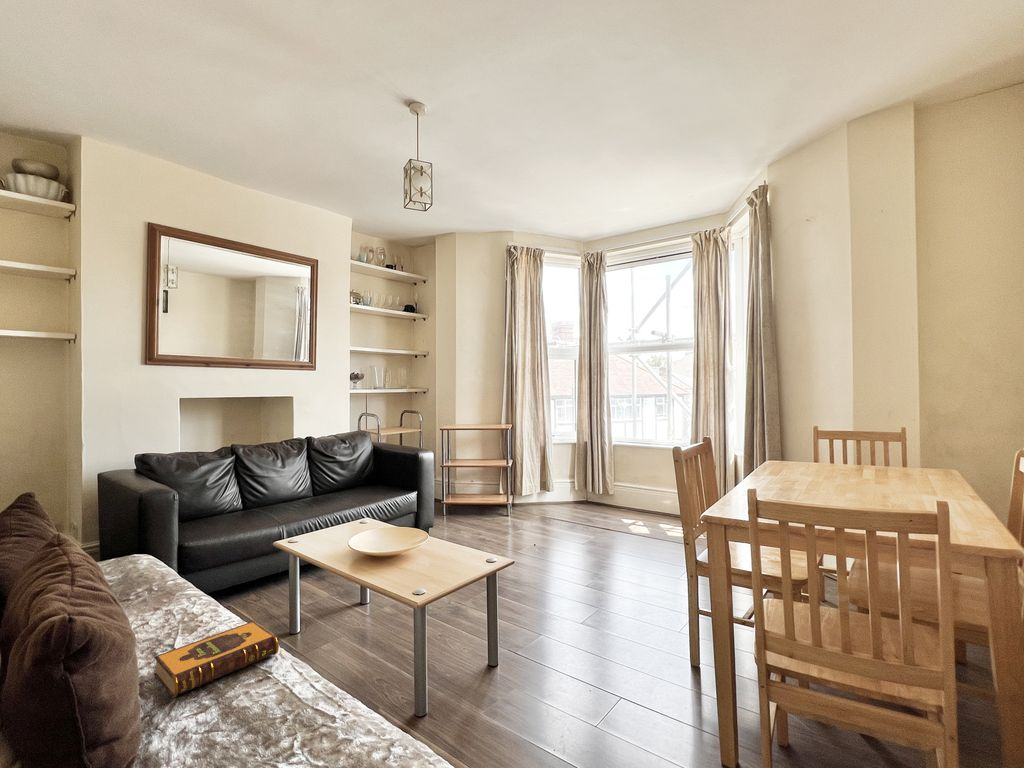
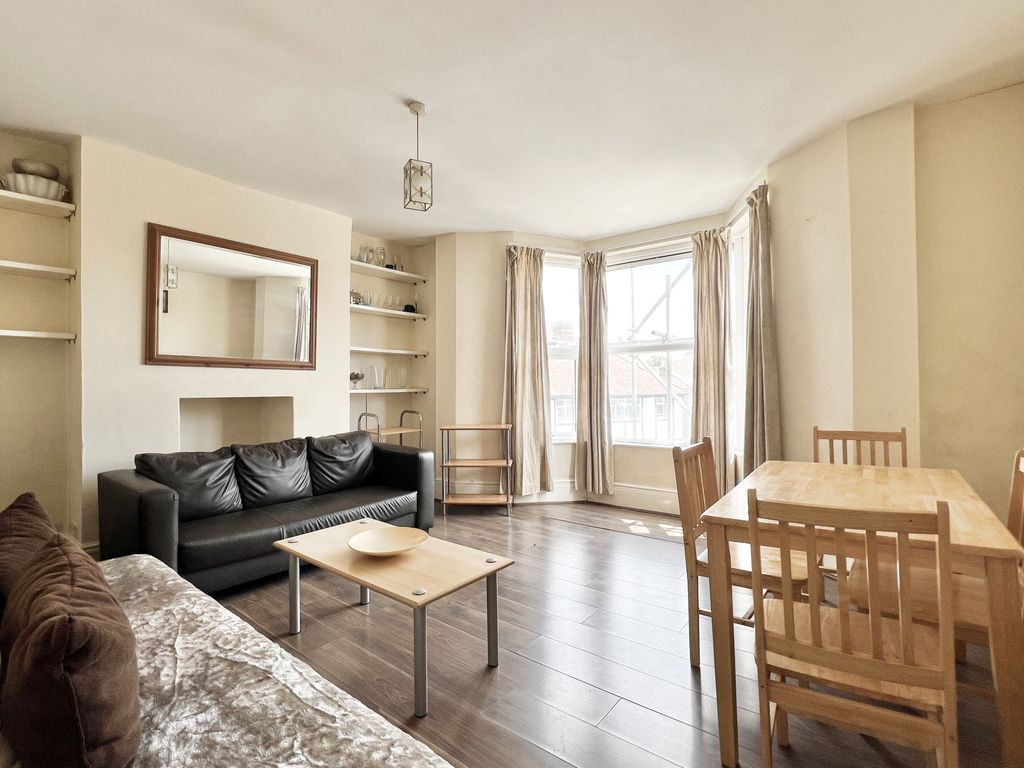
- hardback book (218, 656)
